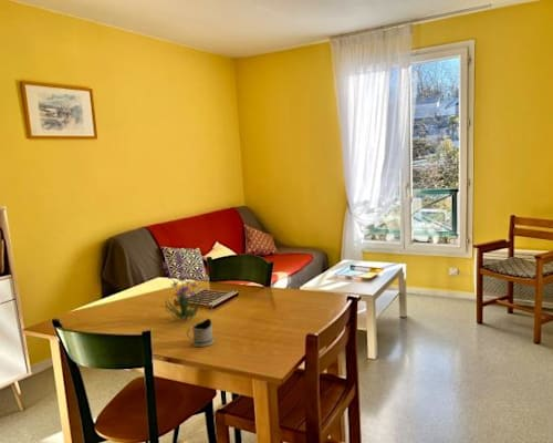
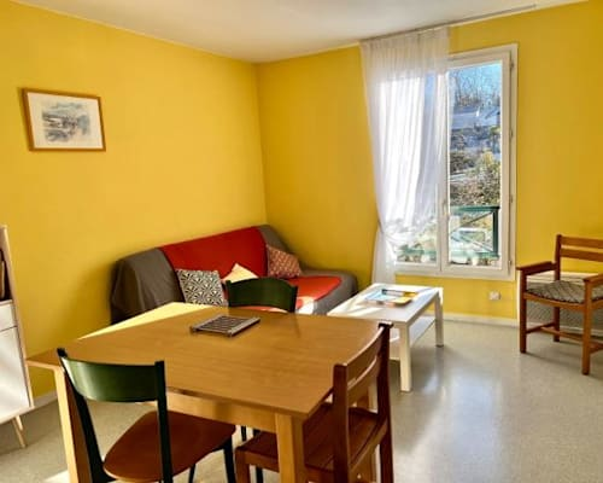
- plant (182, 282)
- tea glass holder (199, 332)
